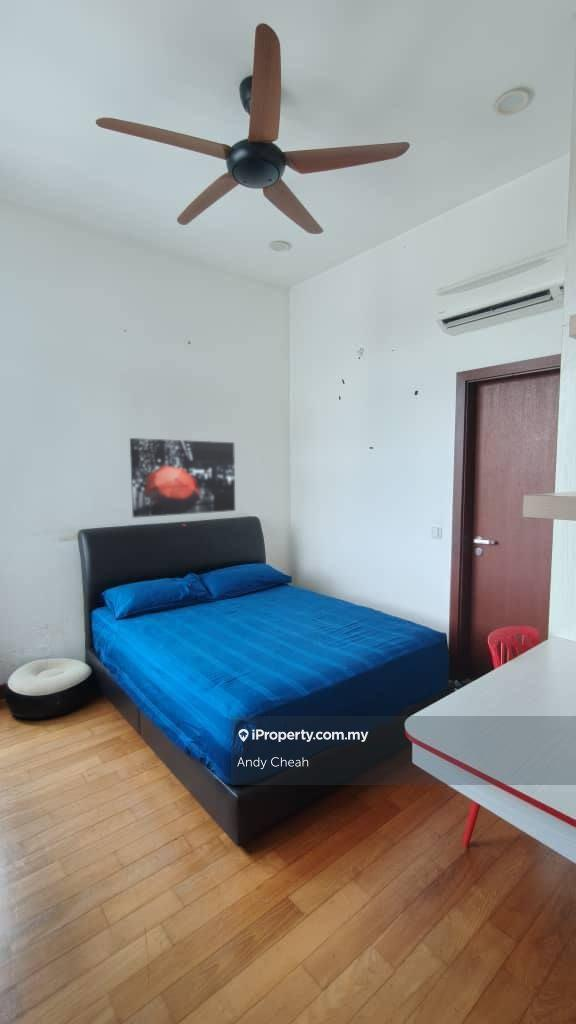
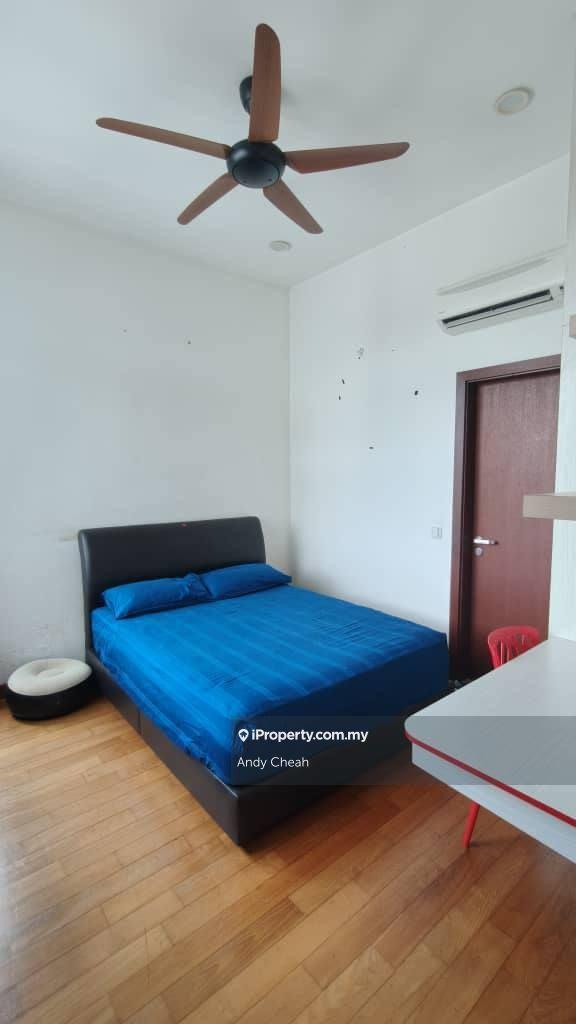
- wall art (186, 477)
